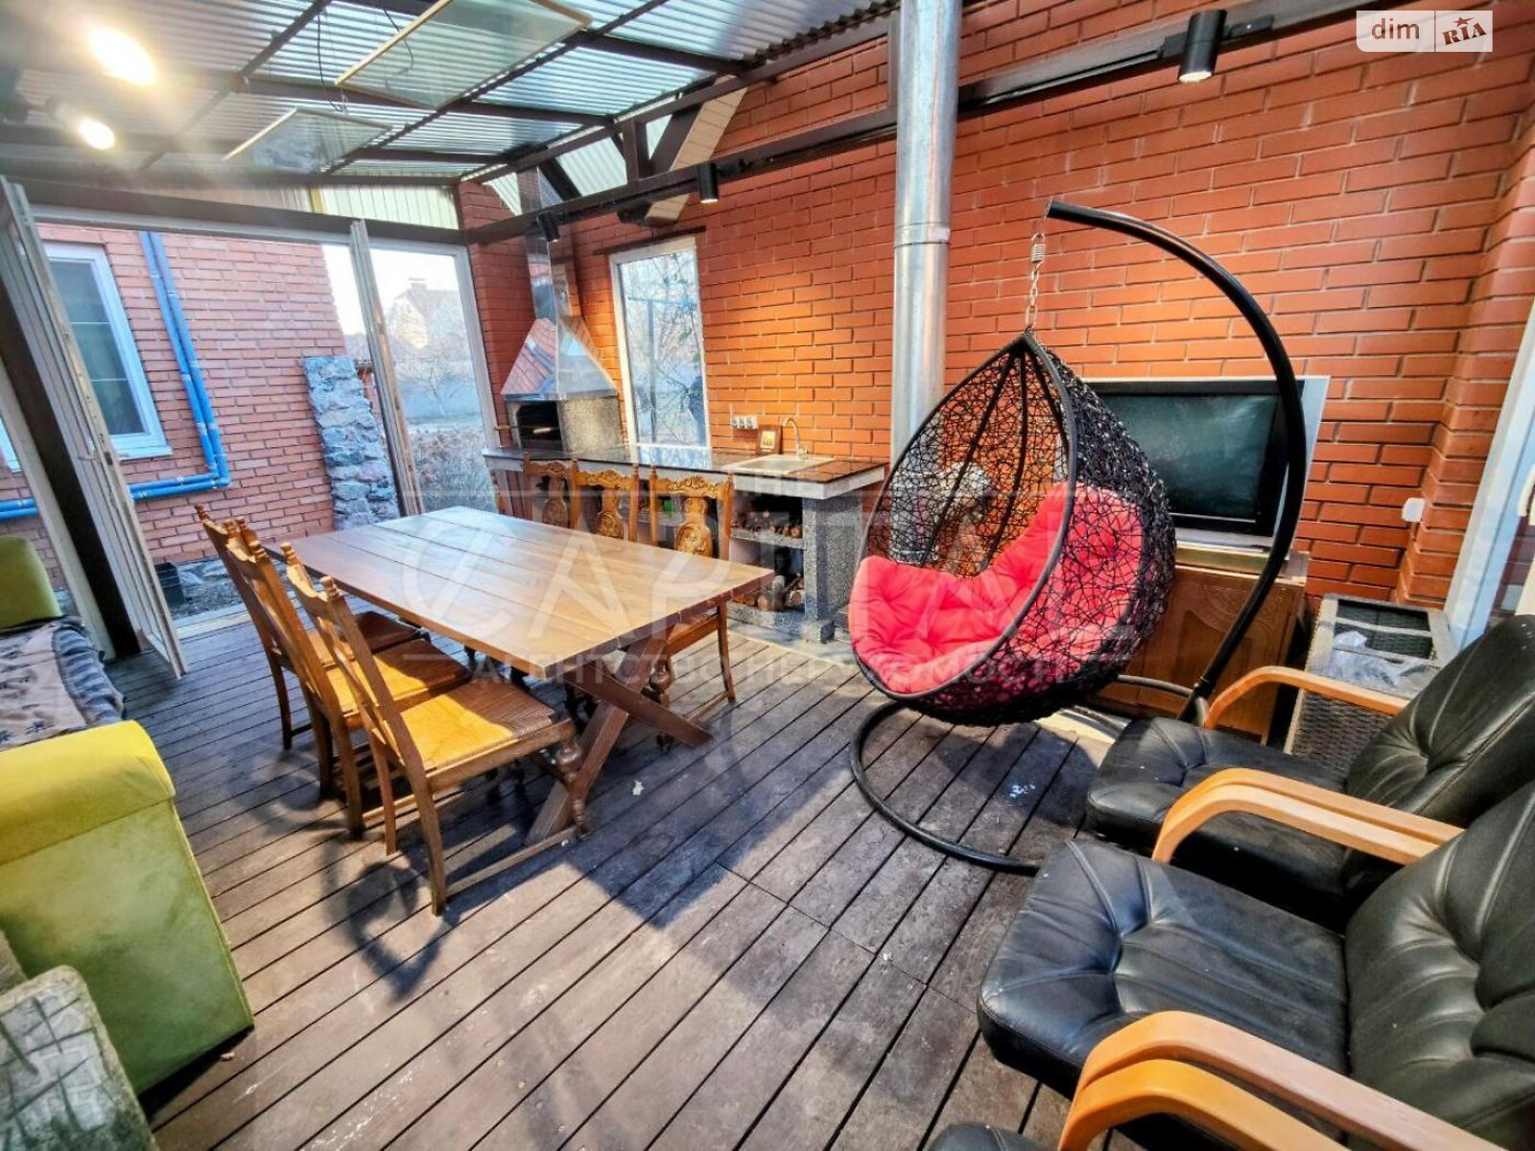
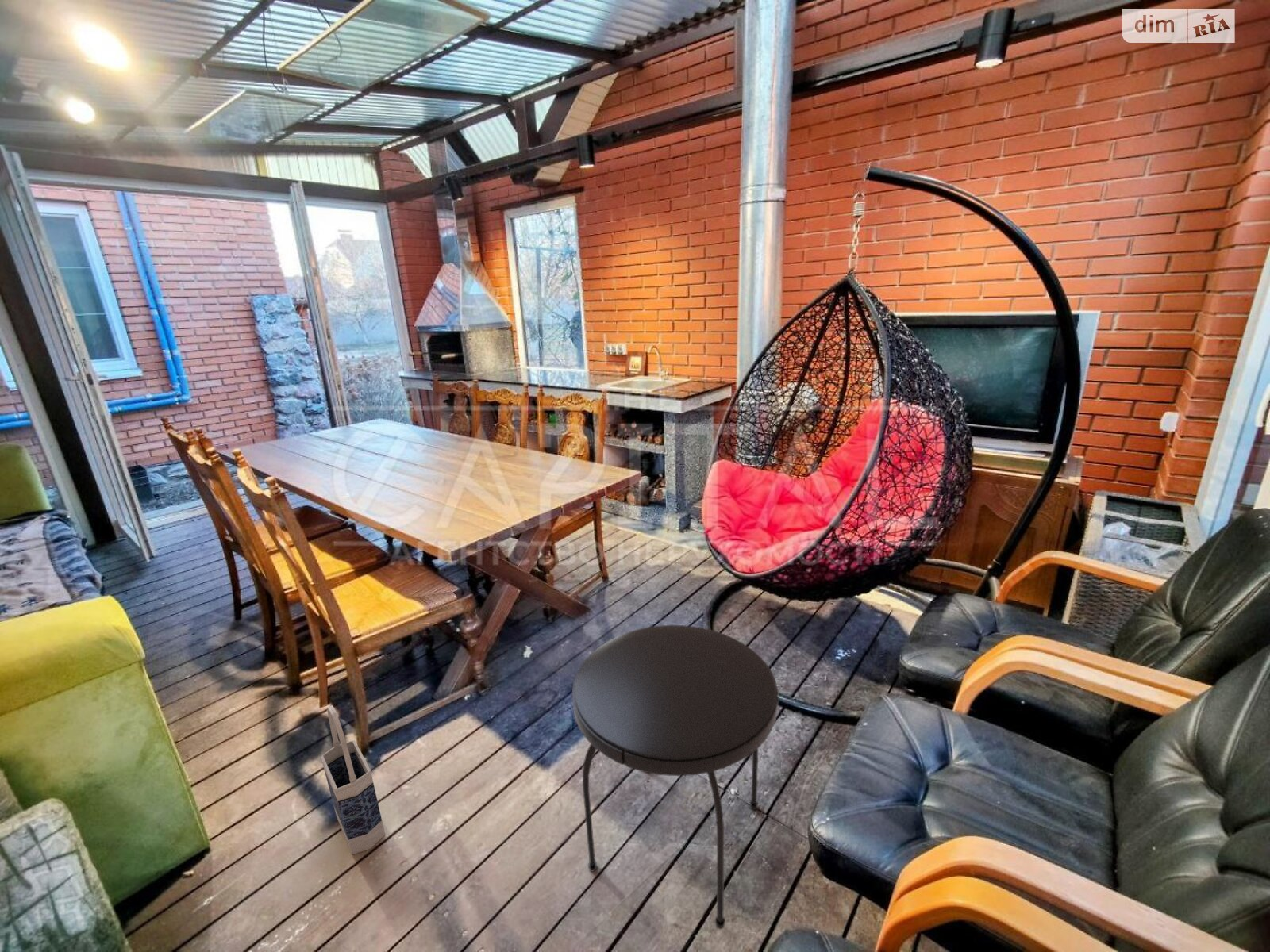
+ bag (346, 770)
+ side table (675, 762)
